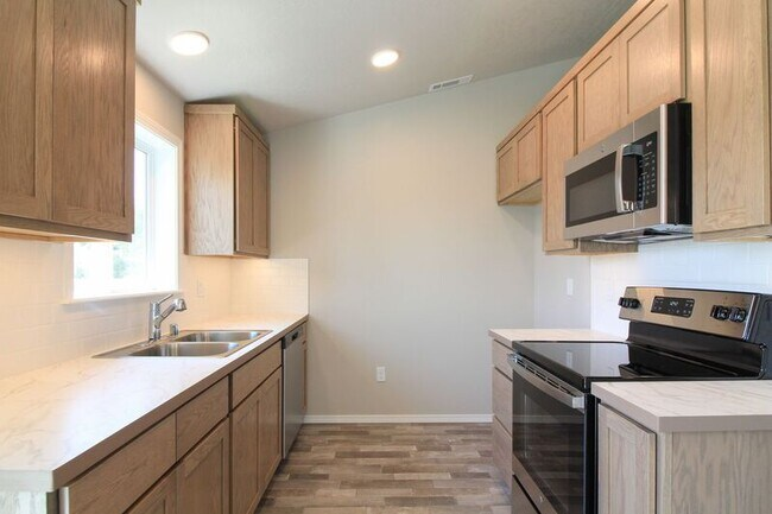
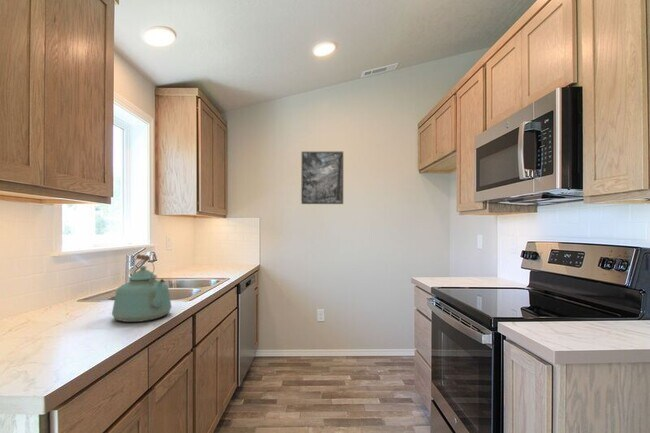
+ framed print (322, 177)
+ kettle (145, 286)
